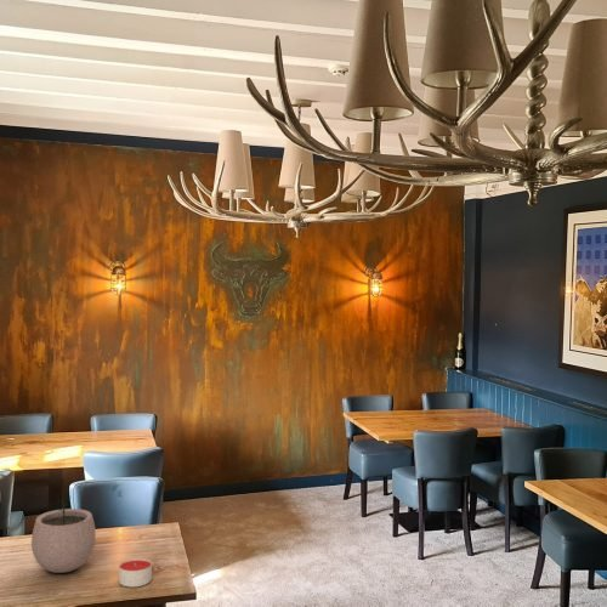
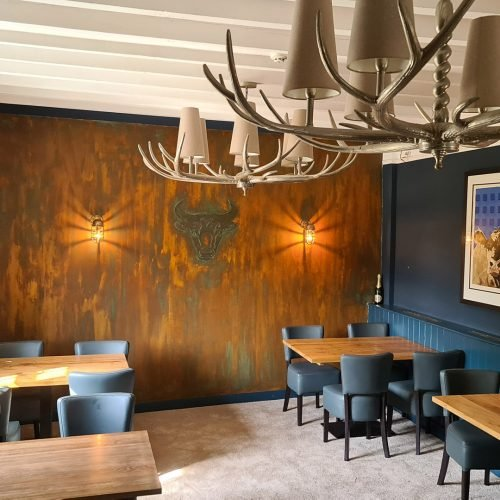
- plant pot (63, 531)
- candle (135, 572)
